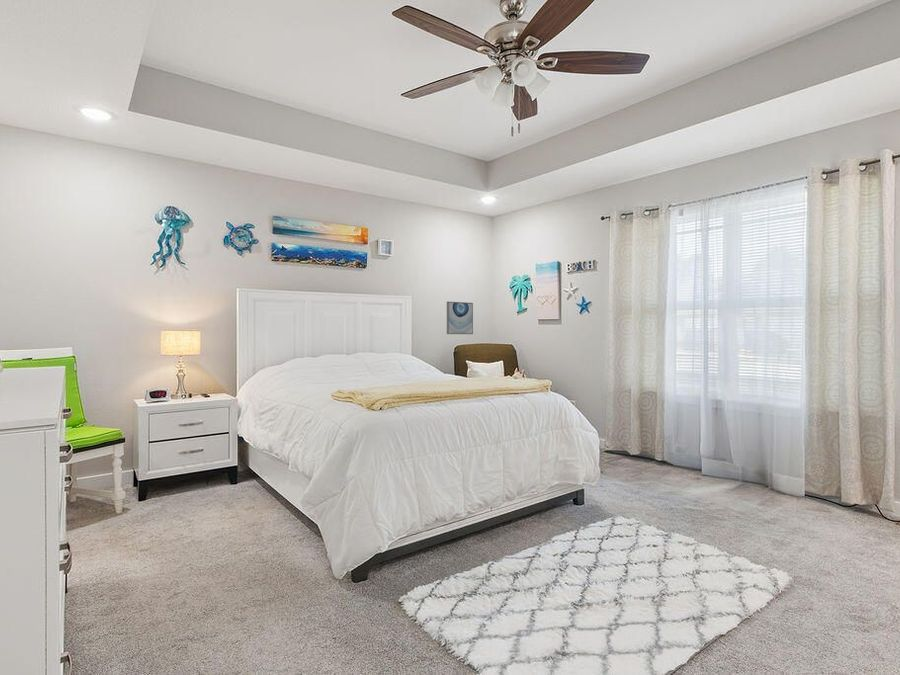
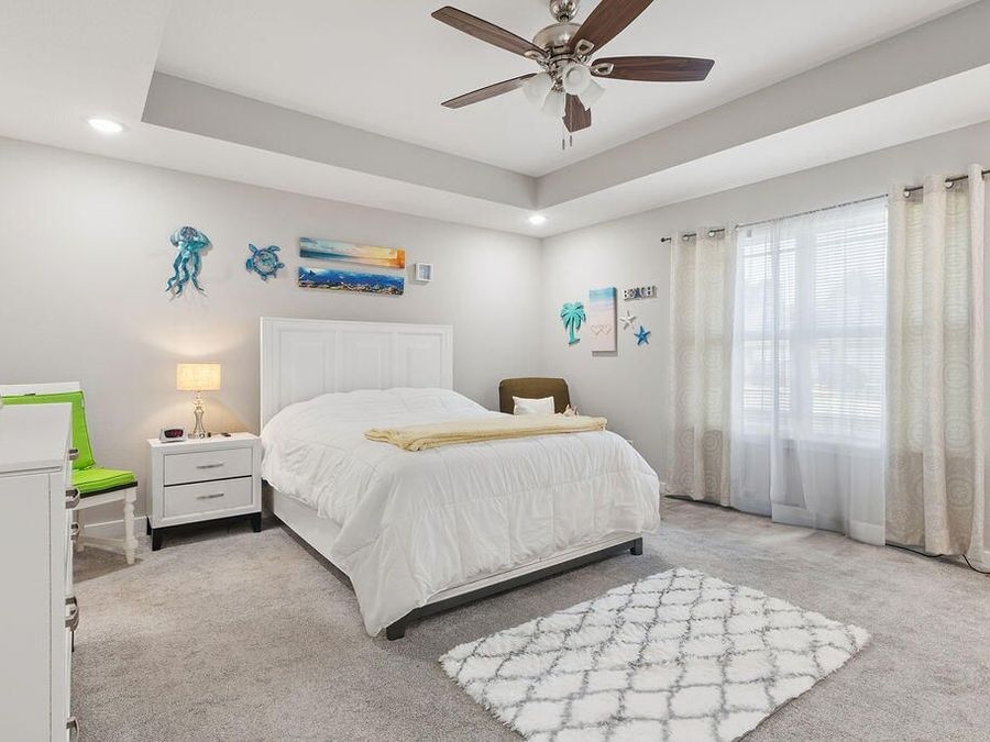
- wall art (460, 318)
